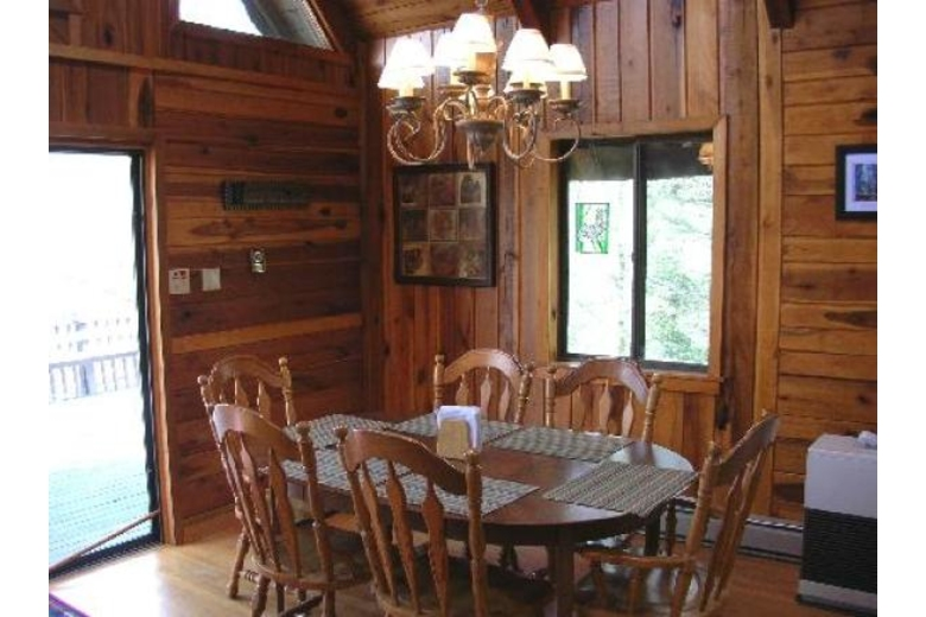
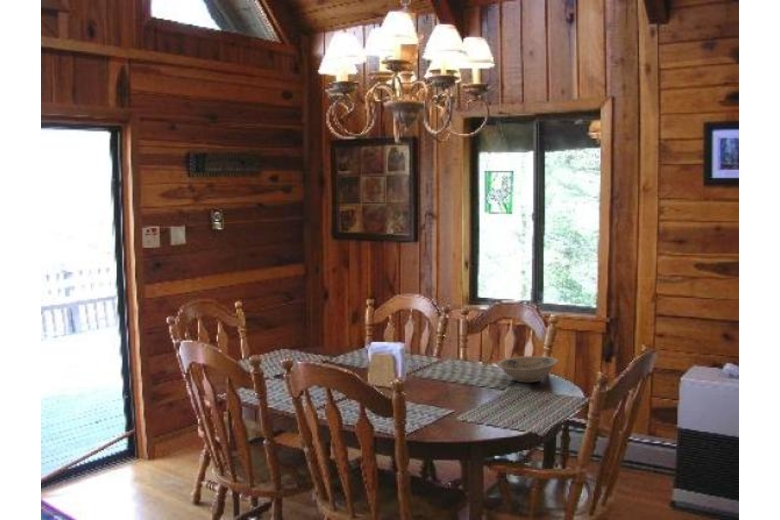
+ bowl (527, 369)
